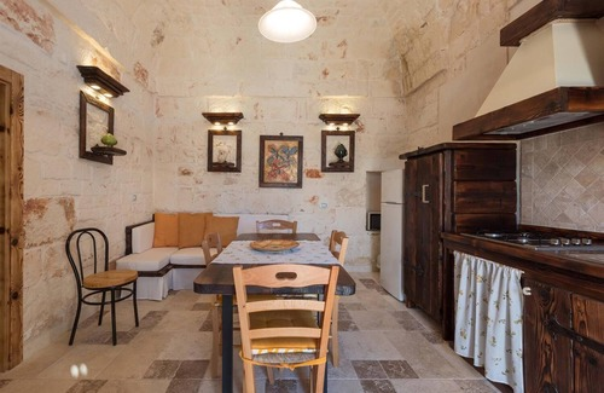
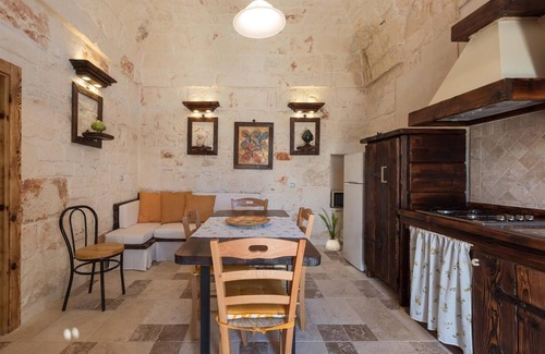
+ house plant (330, 228)
